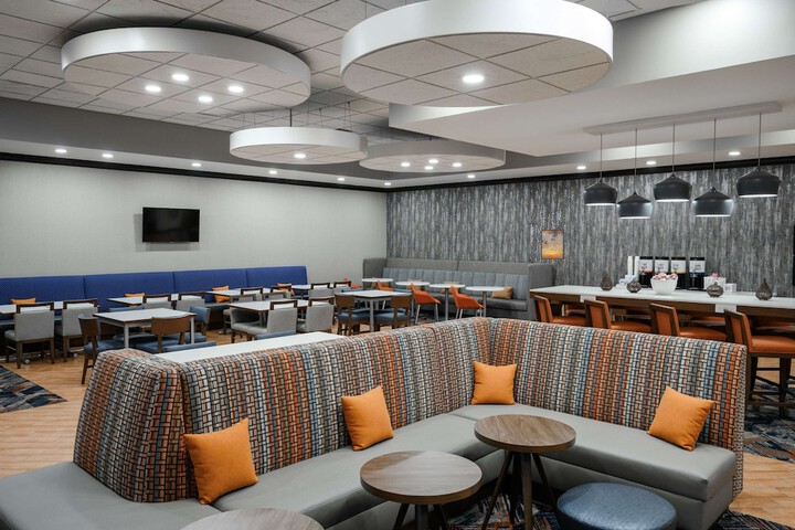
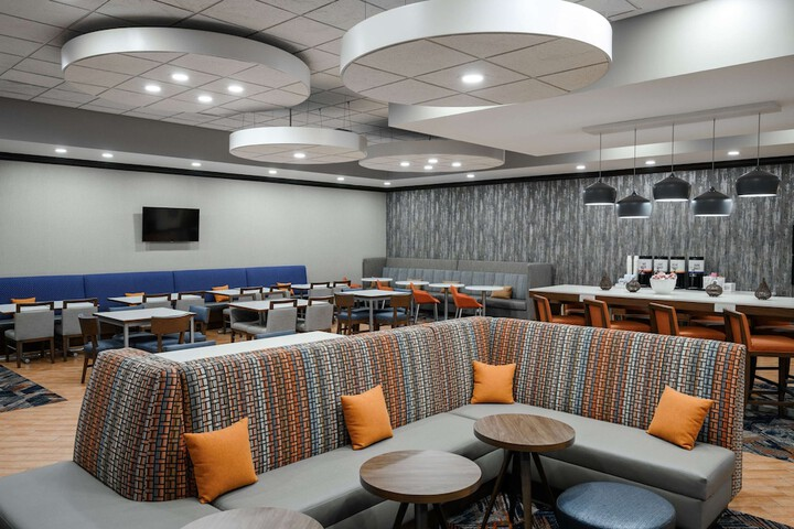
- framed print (552, 244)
